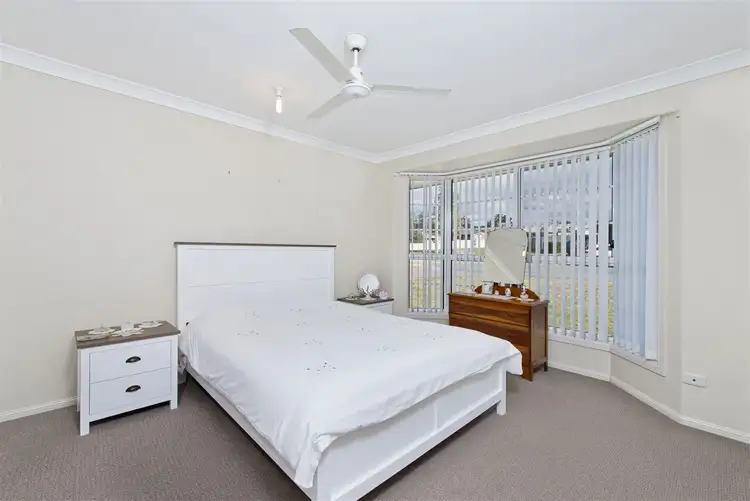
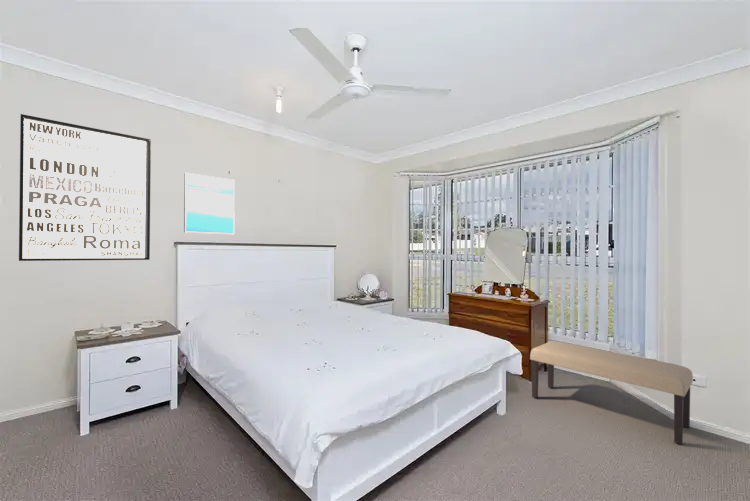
+ wall art (91, 194)
+ bench (605, 377)
+ wall art (210, 205)
